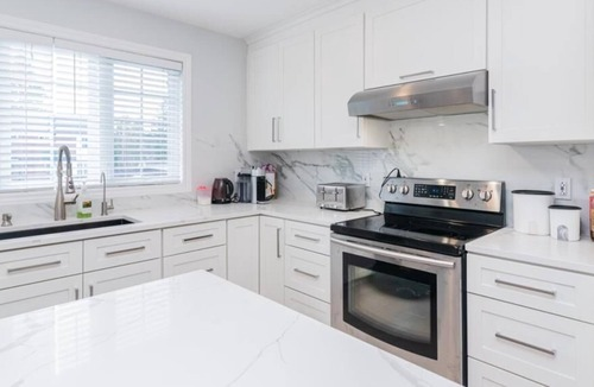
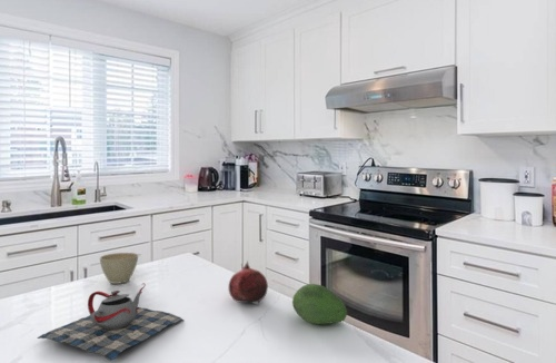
+ flower pot (119, 268)
+ fruit (319, 303)
+ teapot (116, 310)
+ fruit (248, 282)
